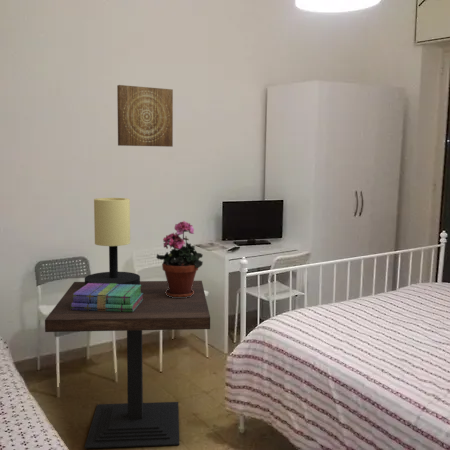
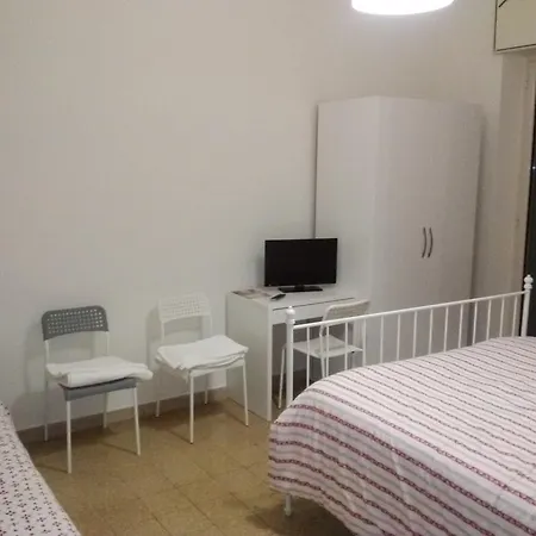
- table lamp (112, 243)
- books (108, 296)
- side table (134, 361)
- wall art (145, 116)
- potted plant (180, 257)
